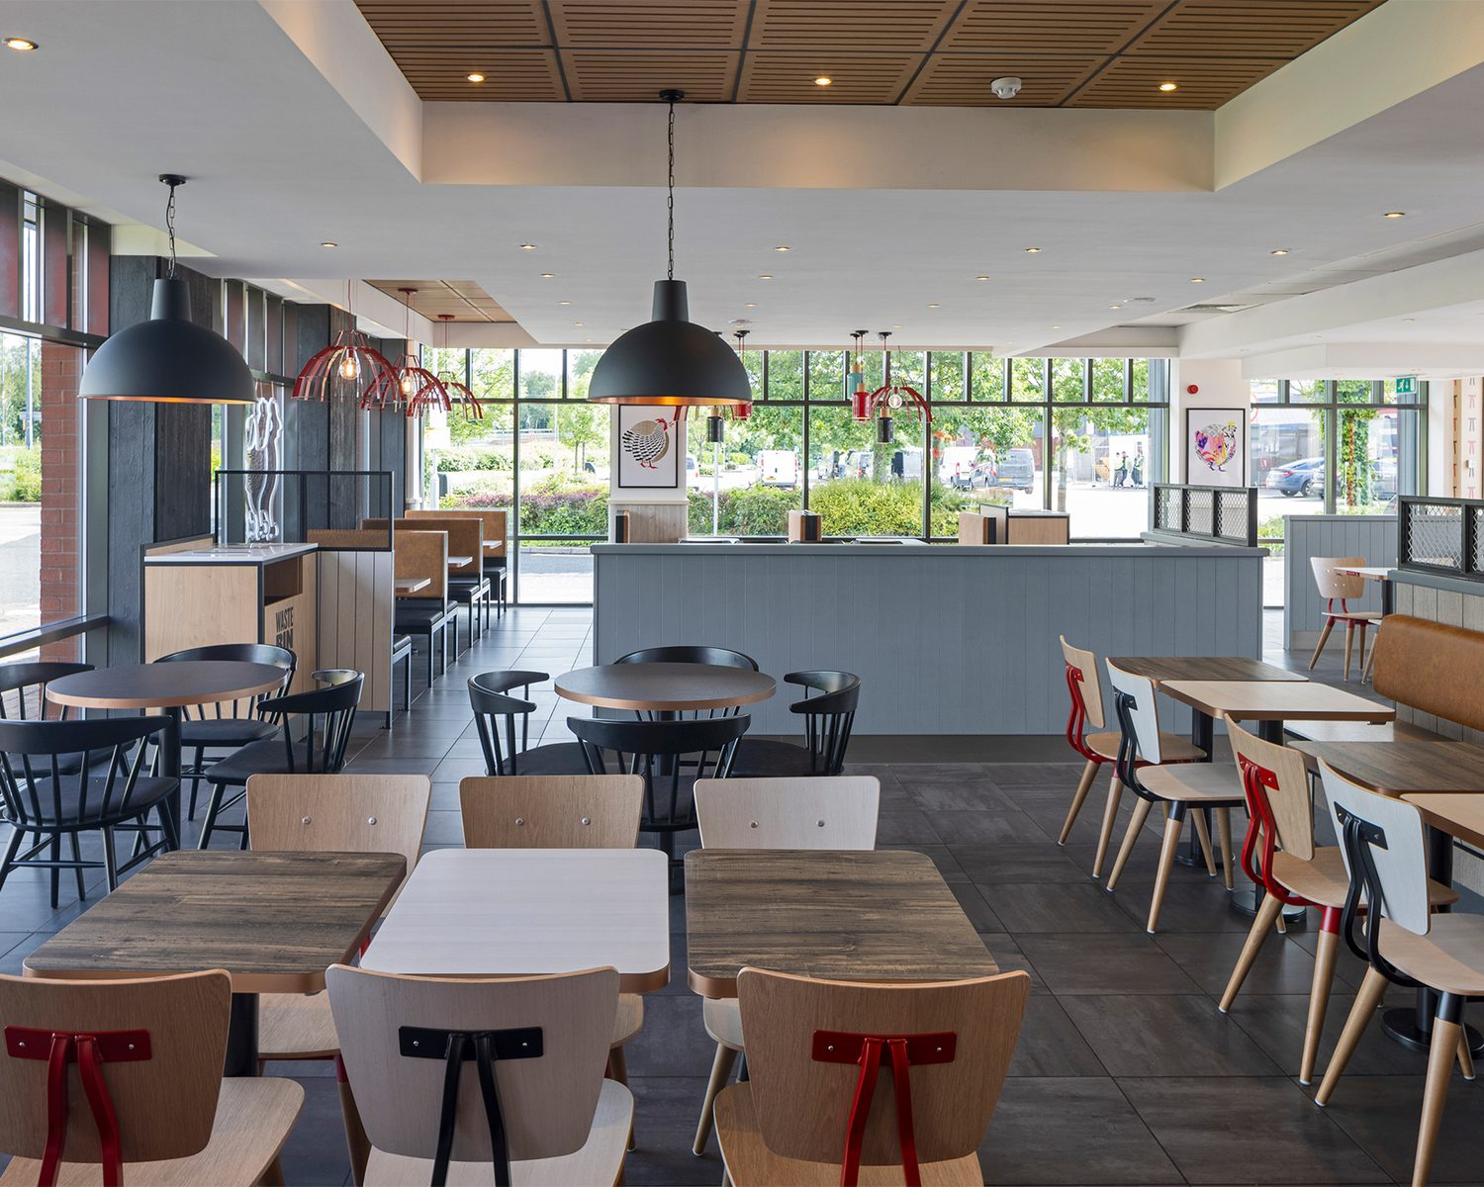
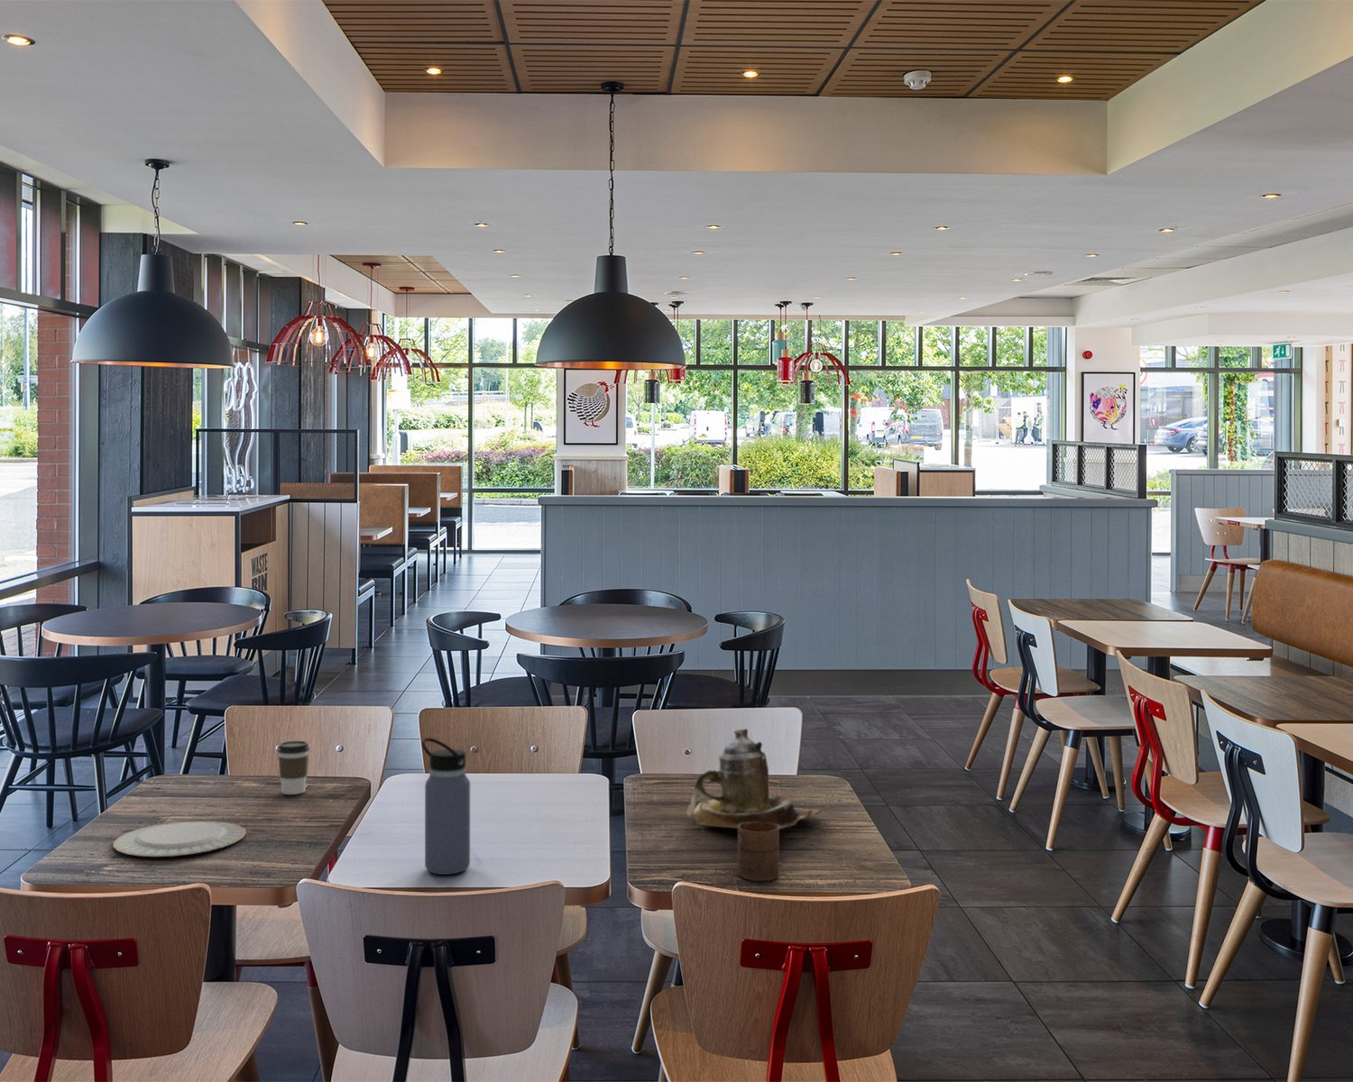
+ teapot (755, 775)
+ chinaware (180, 835)
+ cup (757, 849)
+ coffee cup (293, 767)
+ water bottle (445, 802)
